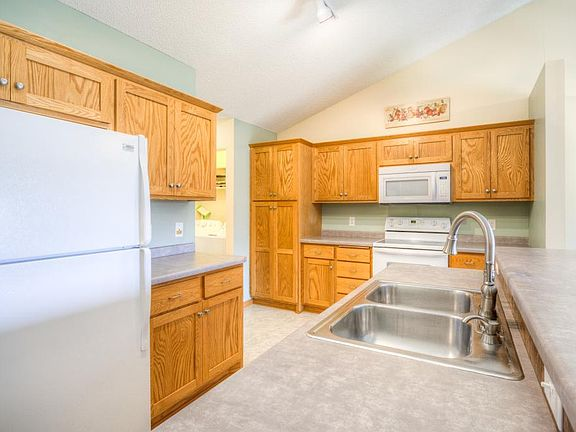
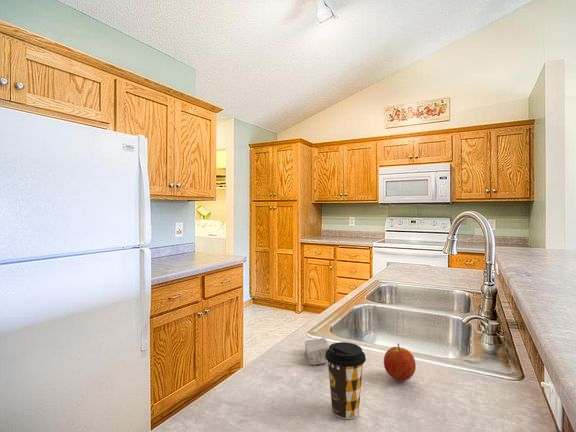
+ fruit (399, 361)
+ coffee cup (345, 379)
+ soap bar (317, 348)
